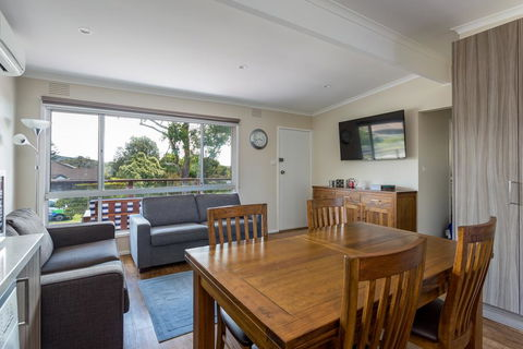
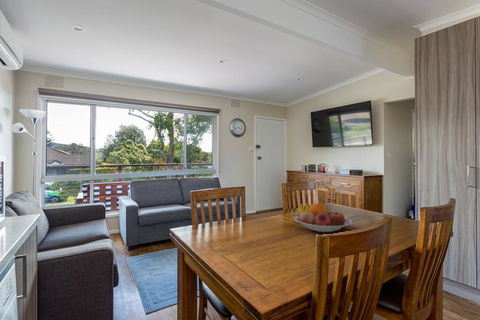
+ fruit bowl (321, 216)
